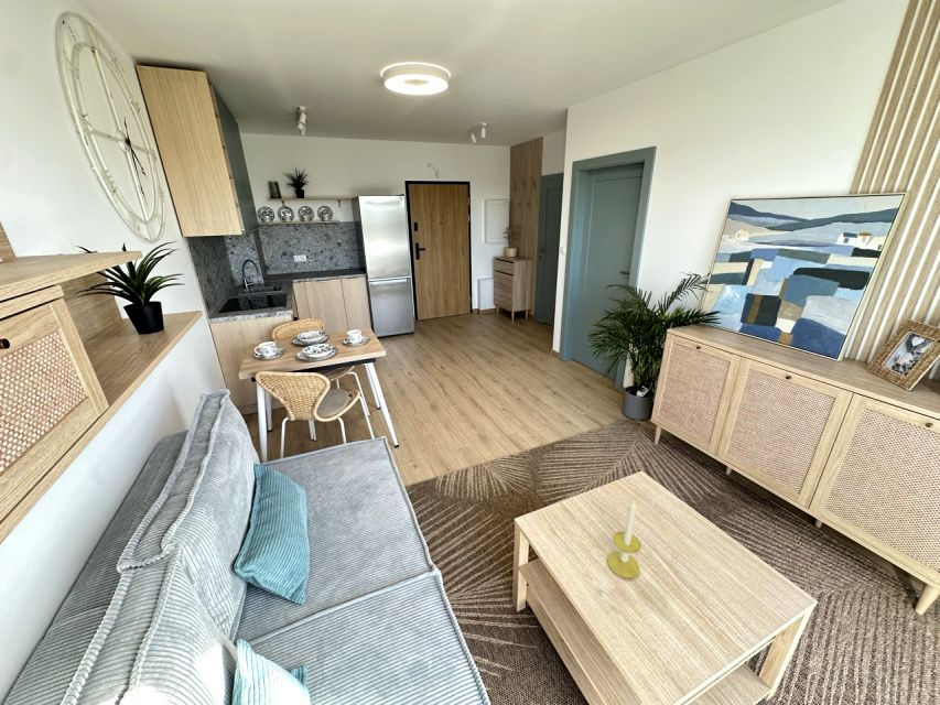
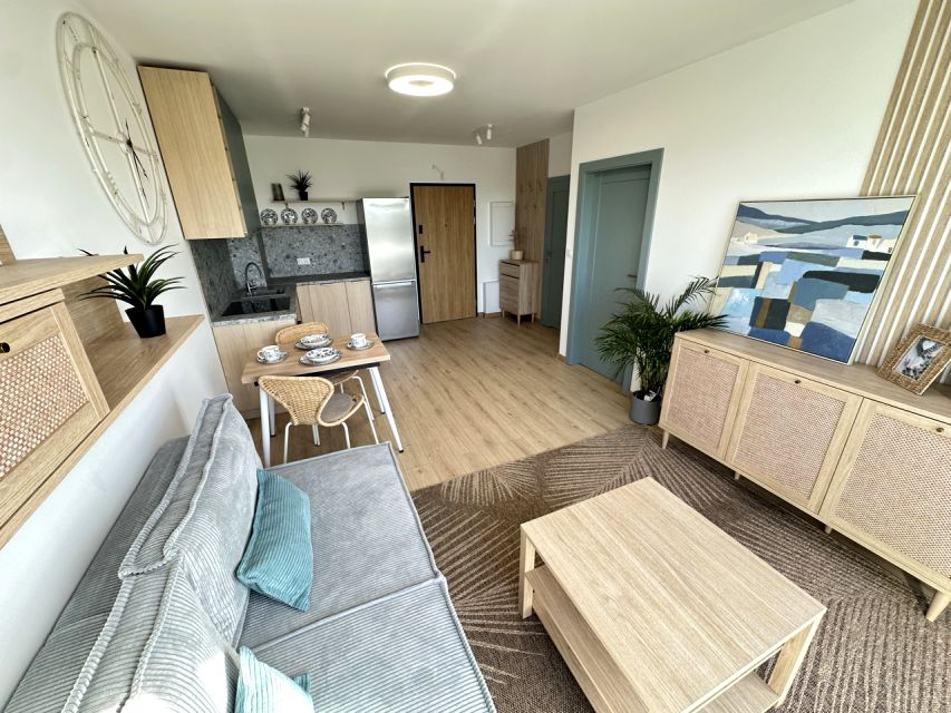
- candle (628, 532)
